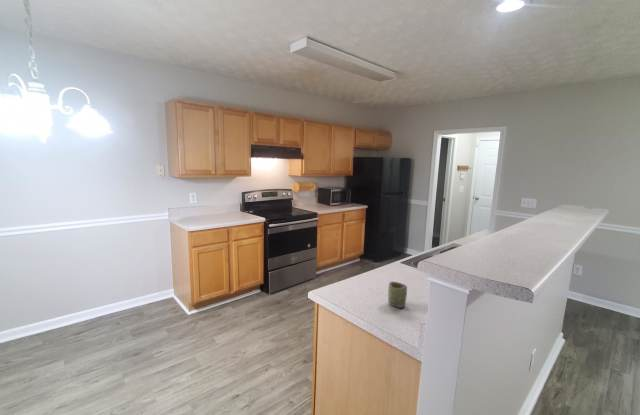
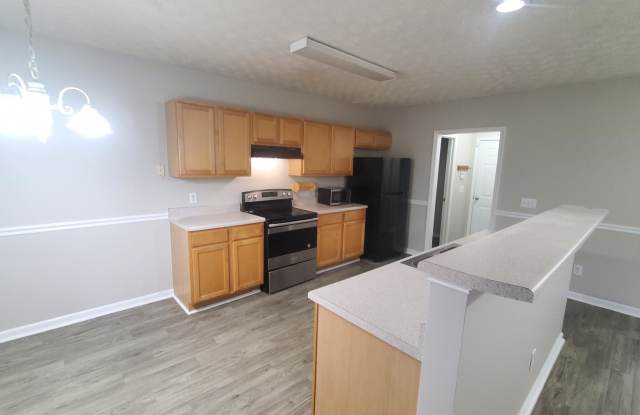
- cup (397, 294)
